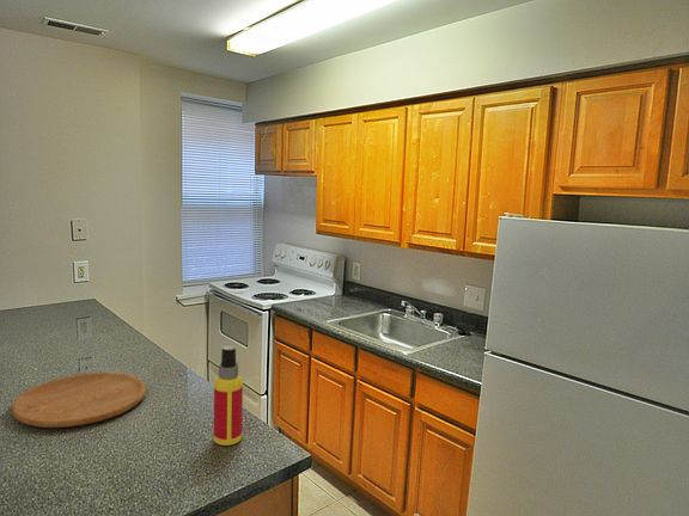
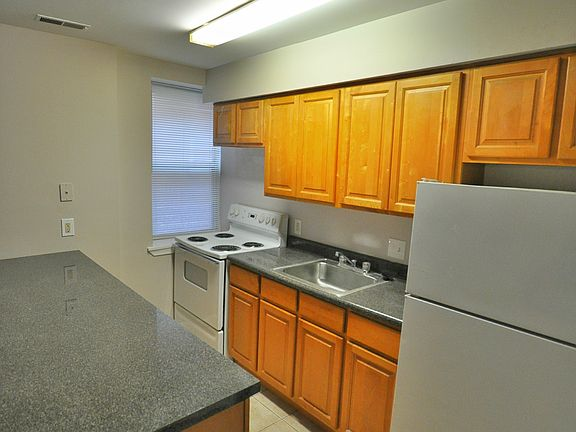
- cutting board (83, 397)
- spray bottle (227, 393)
